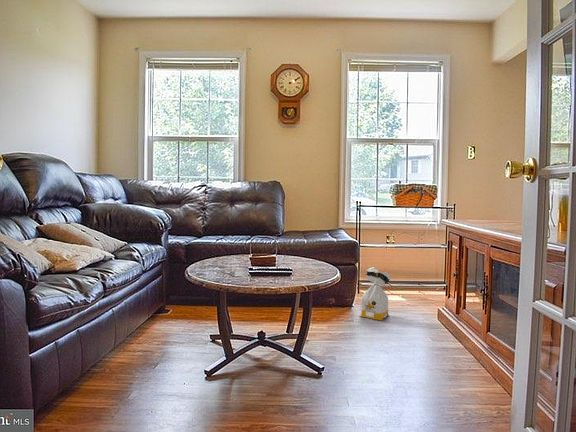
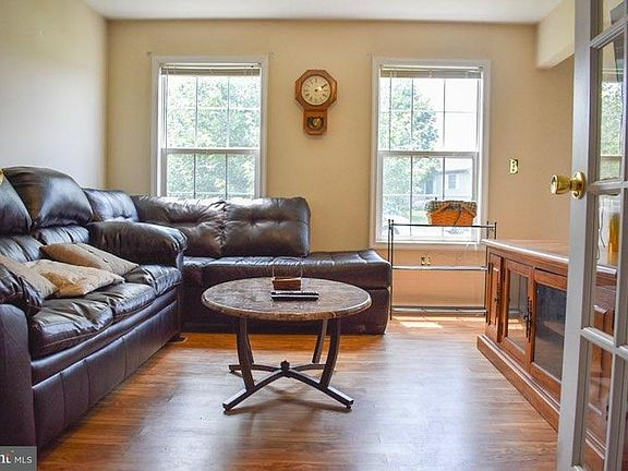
- bag (375, 291)
